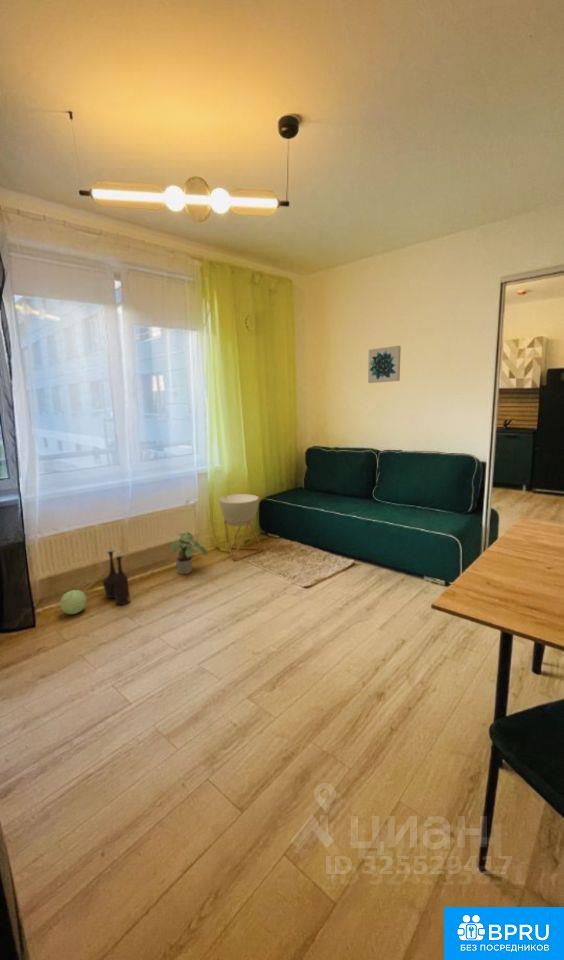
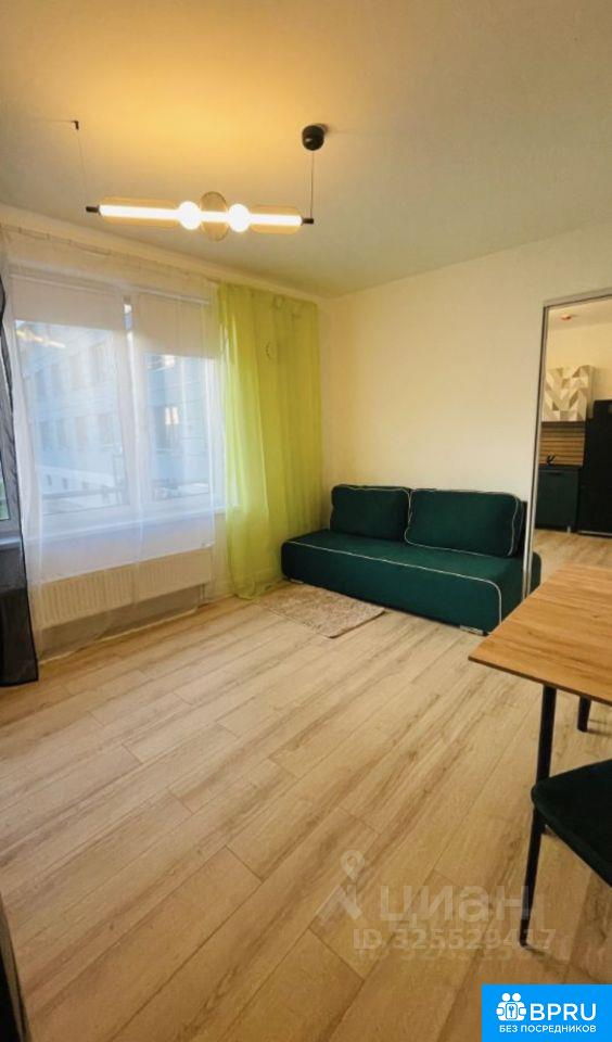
- wall art (383, 365)
- vase (116, 575)
- potted plant (186, 553)
- planter (240, 525)
- plush toy (73, 601)
